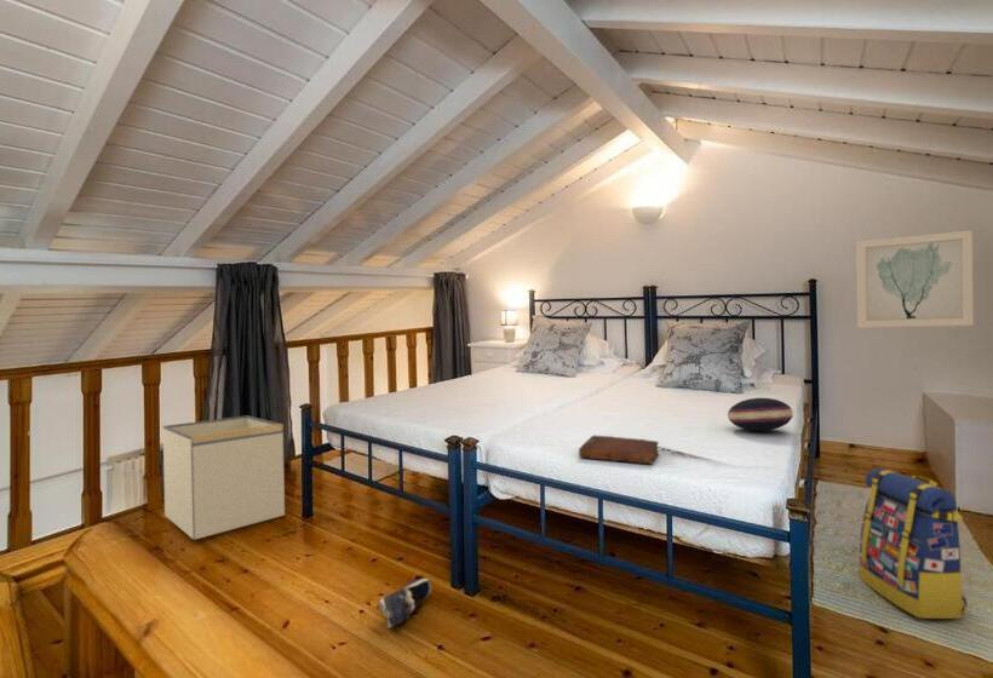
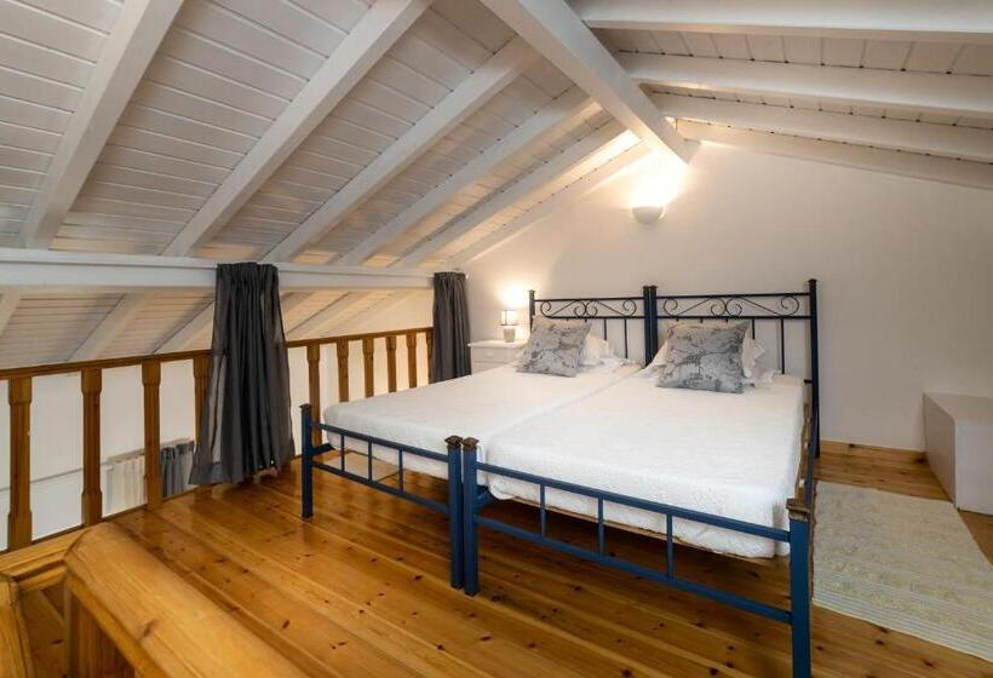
- wall art (912, 281)
- cushion (759, 414)
- diary (619, 448)
- storage bin (223, 470)
- shoe (401, 599)
- backpack (909, 538)
